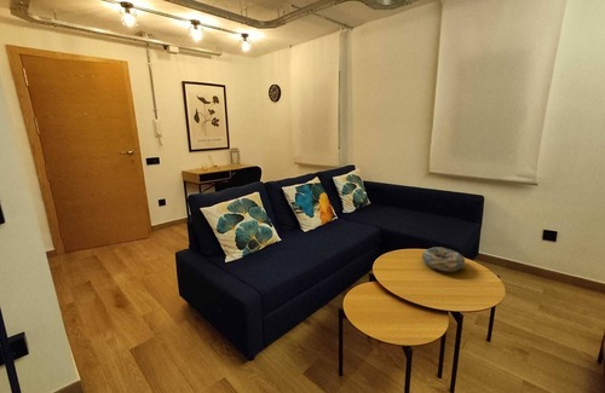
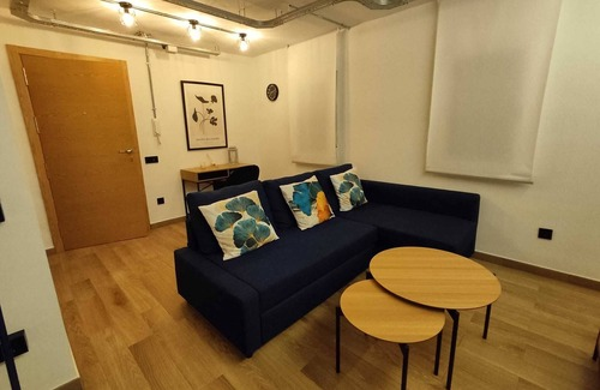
- decorative bowl (442, 259)
